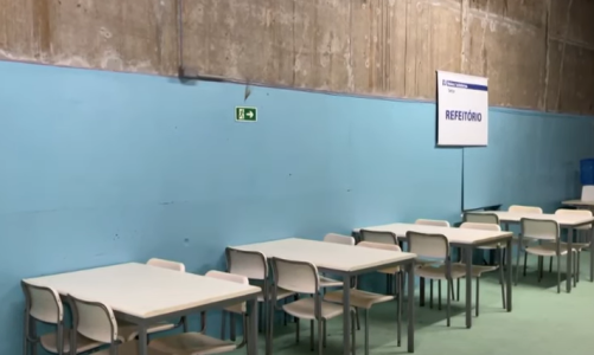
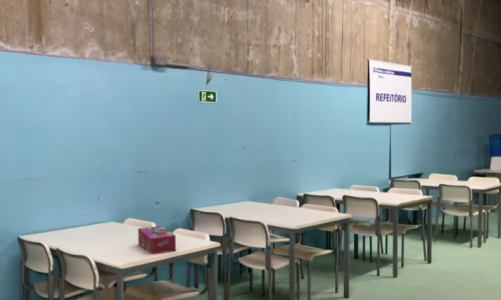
+ tissue box (156, 239)
